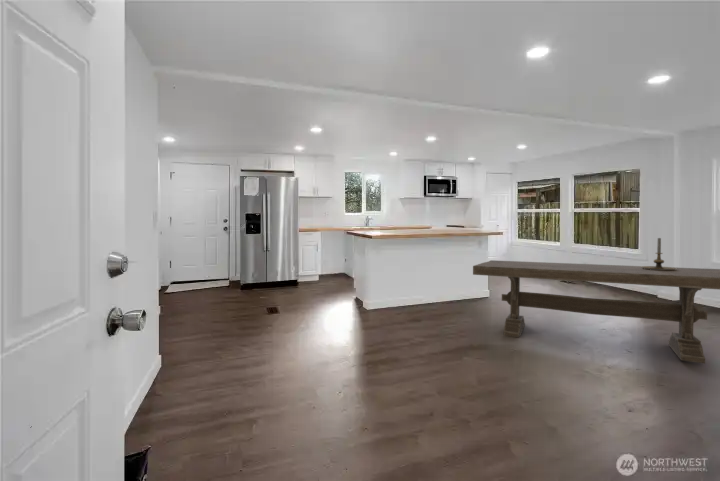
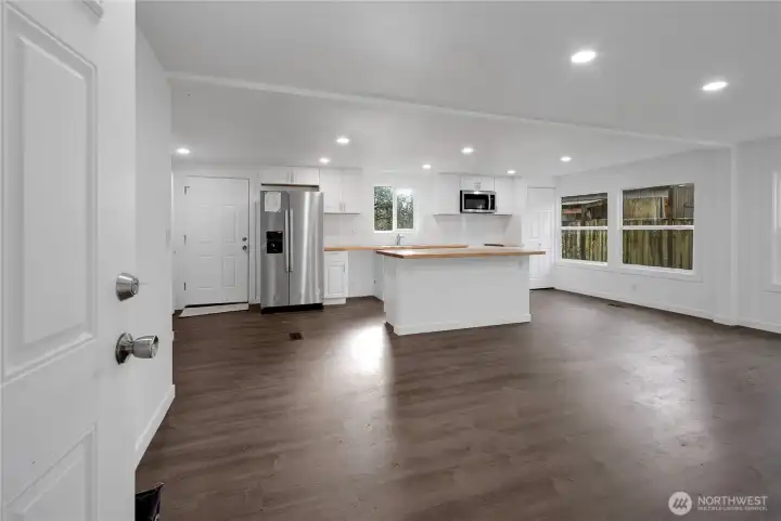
- dining table (593, 304)
- candle holder (659, 253)
